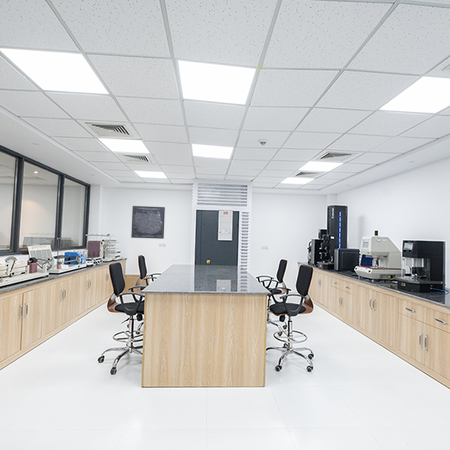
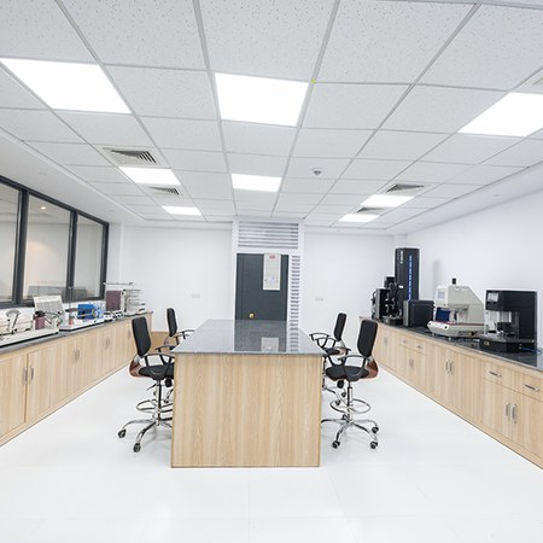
- wall art (148, 222)
